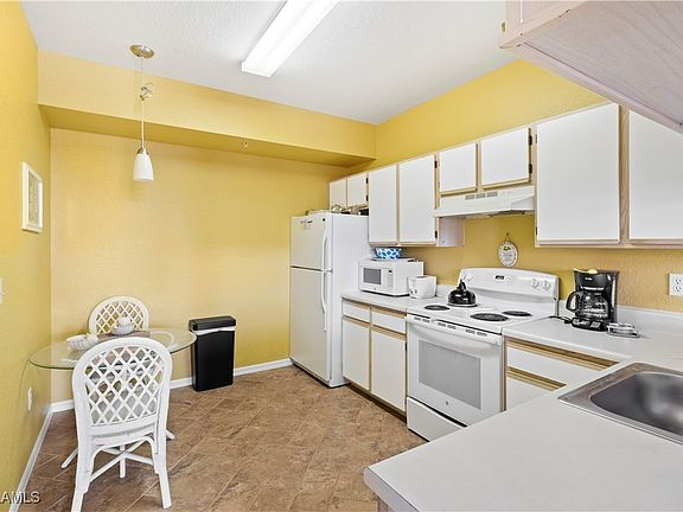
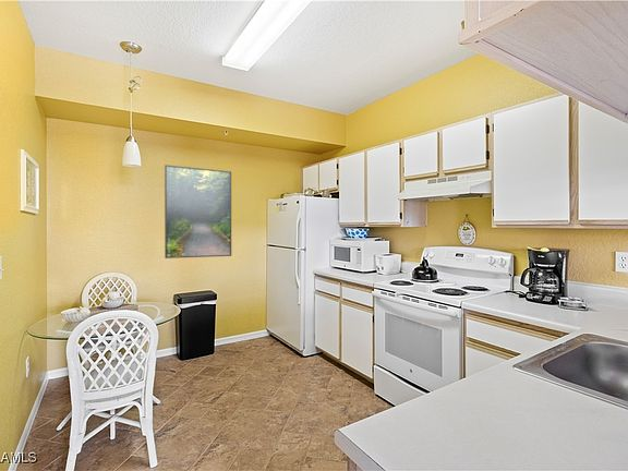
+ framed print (200, 213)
